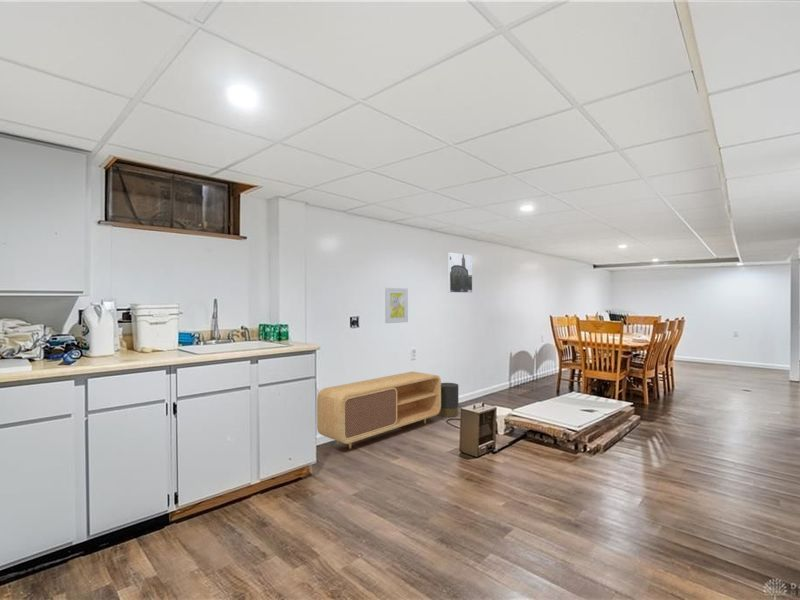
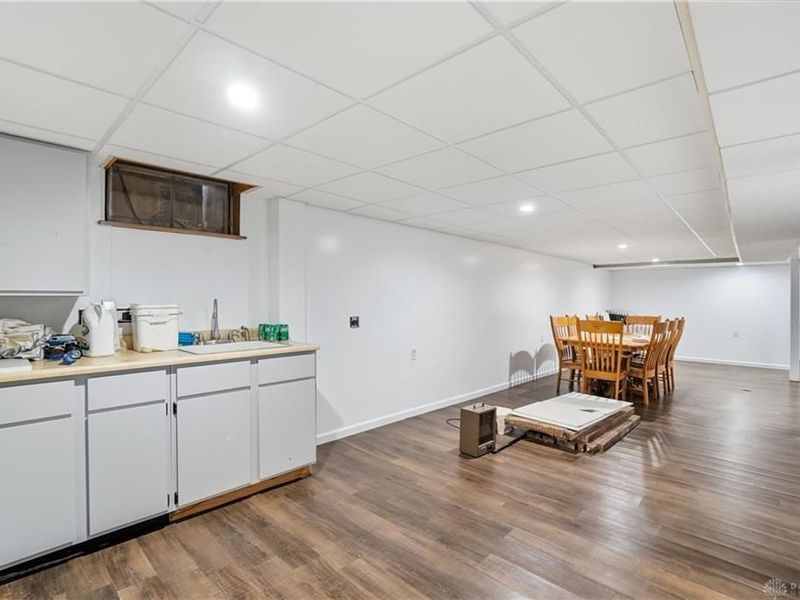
- tv stand (384, 407)
- wall art (396, 305)
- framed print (460, 273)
- trash can (442, 399)
